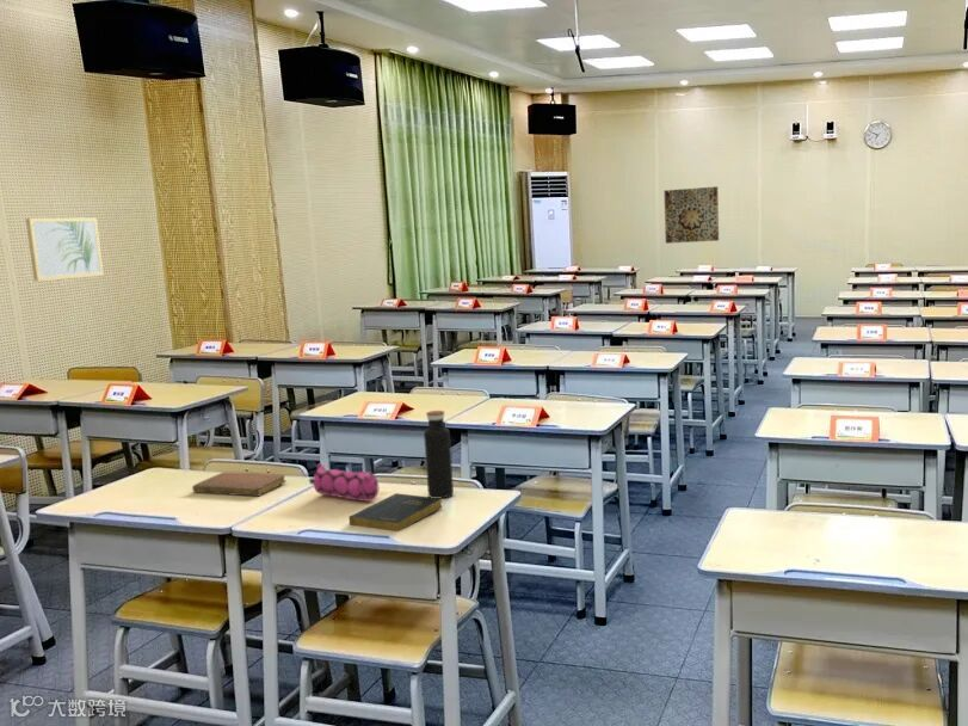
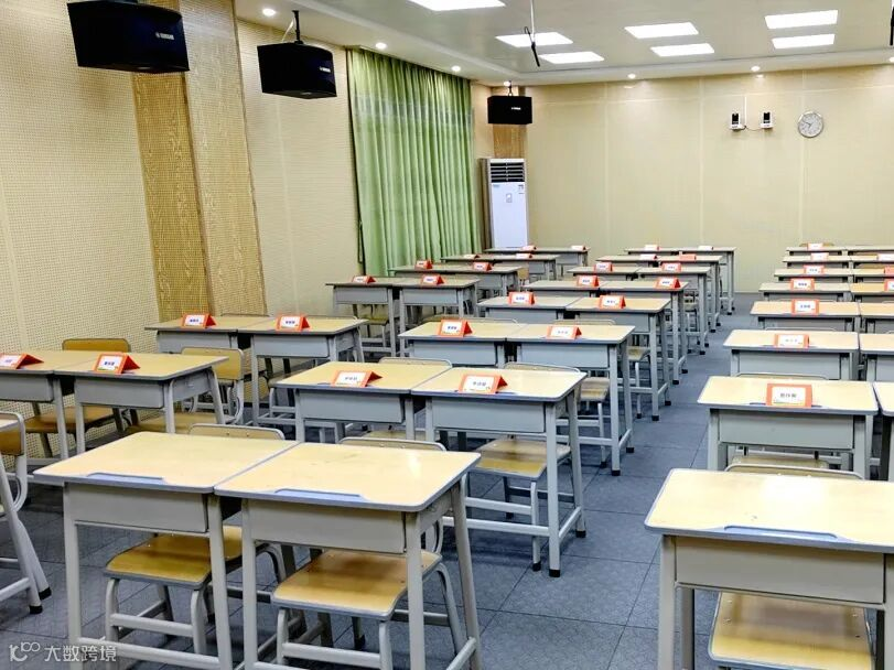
- notebook (240, 484)
- water bottle (438, 454)
- wall art (691, 215)
- pencil case (345, 481)
- wall art (66, 247)
- book (395, 512)
